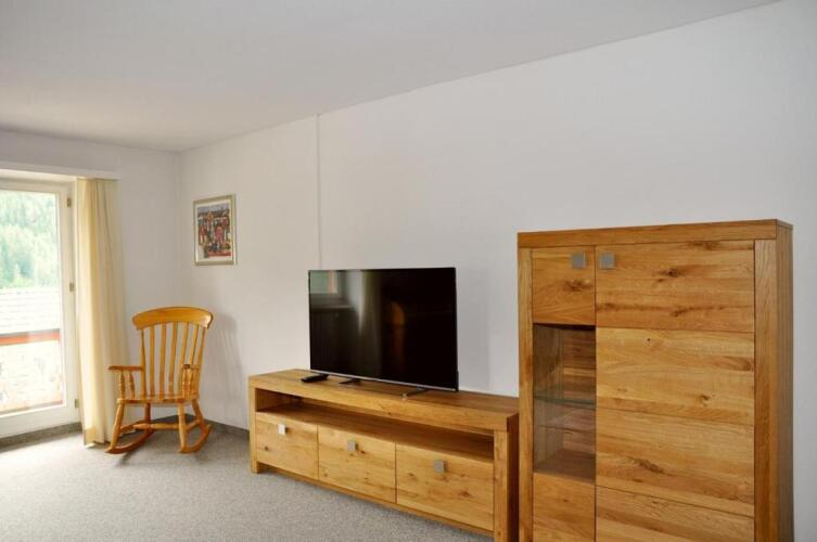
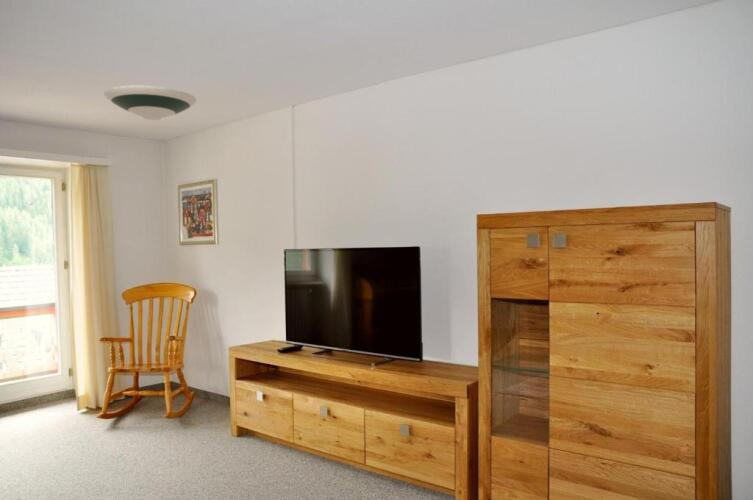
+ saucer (151, 108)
